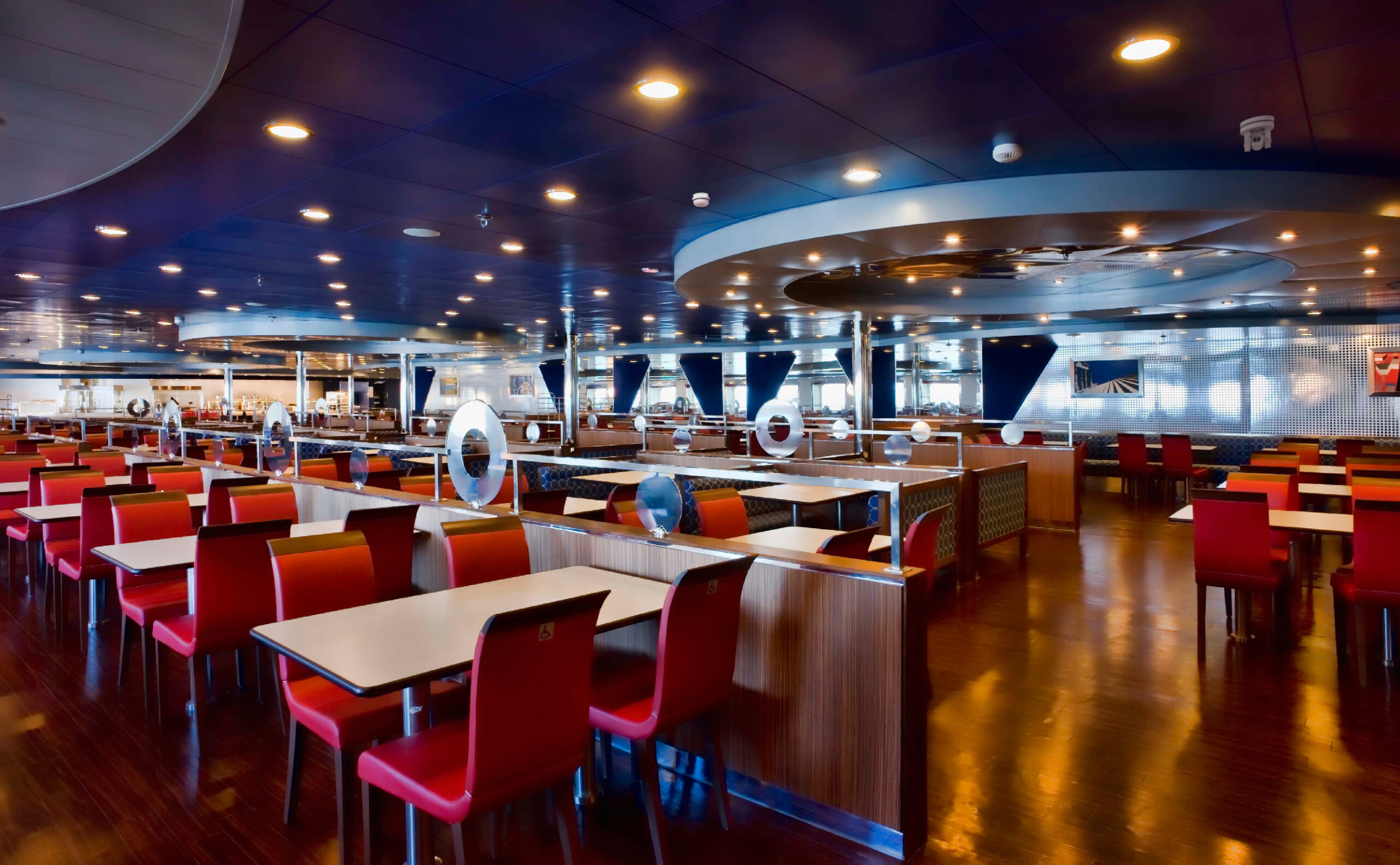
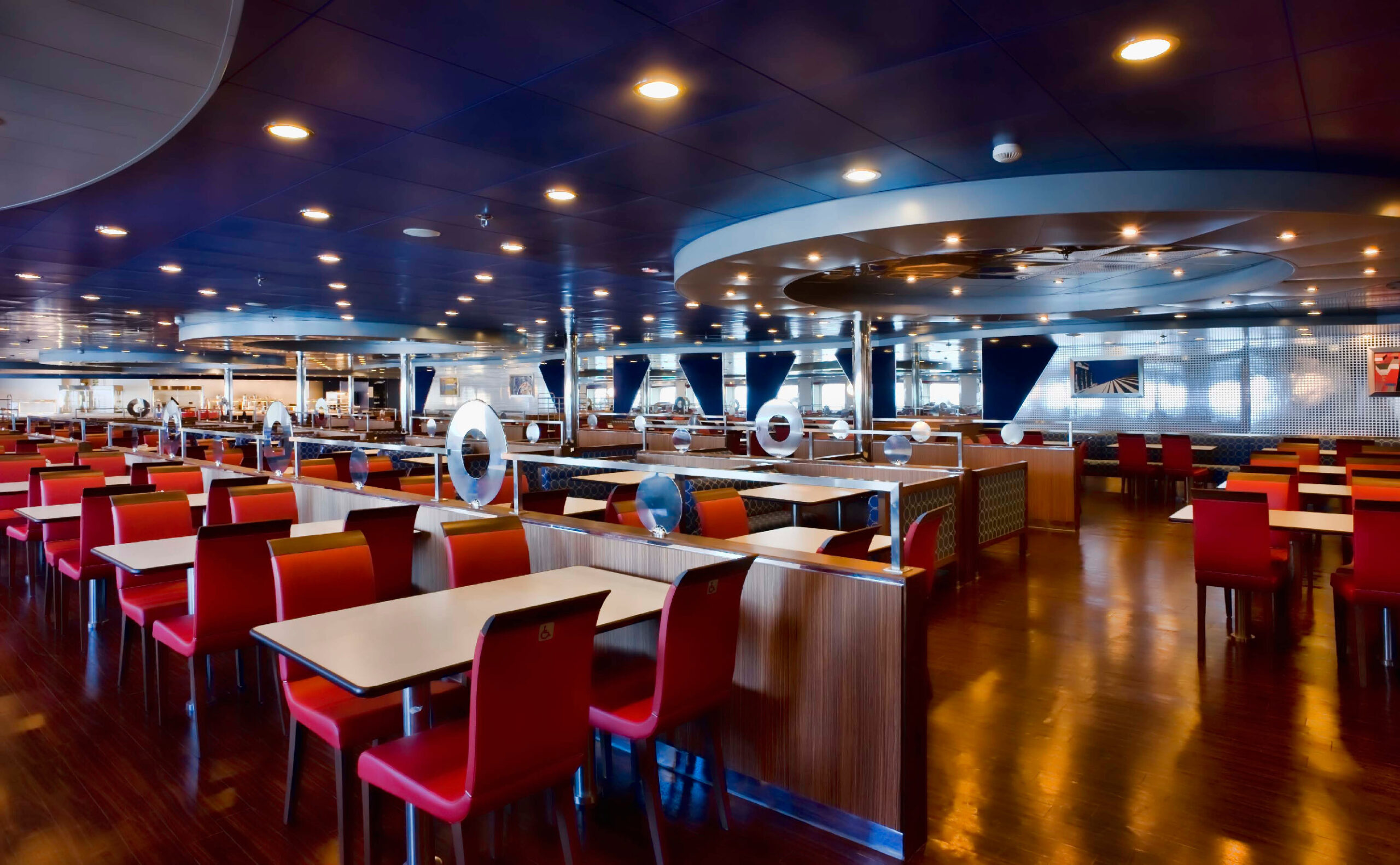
- smoke detector (701, 200)
- security camera (1257, 135)
